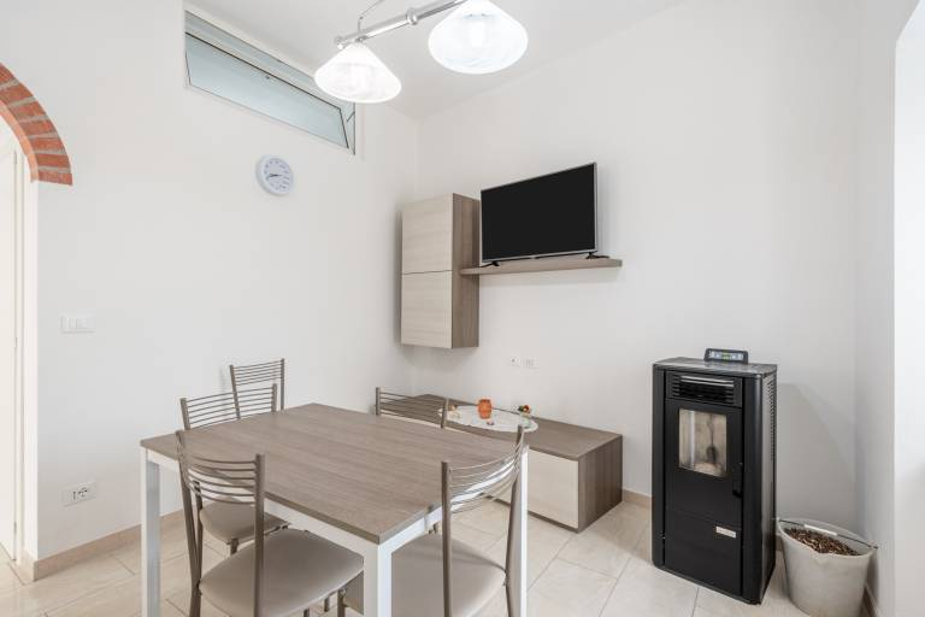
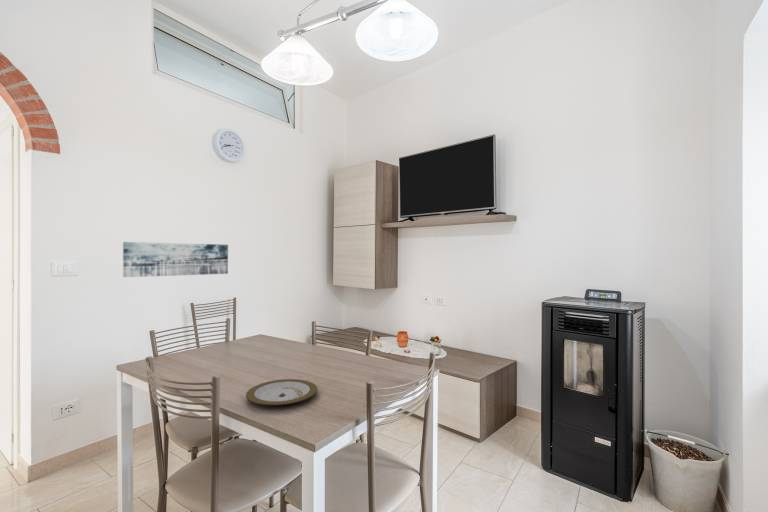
+ wall art (180, 259)
+ plate (282, 393)
